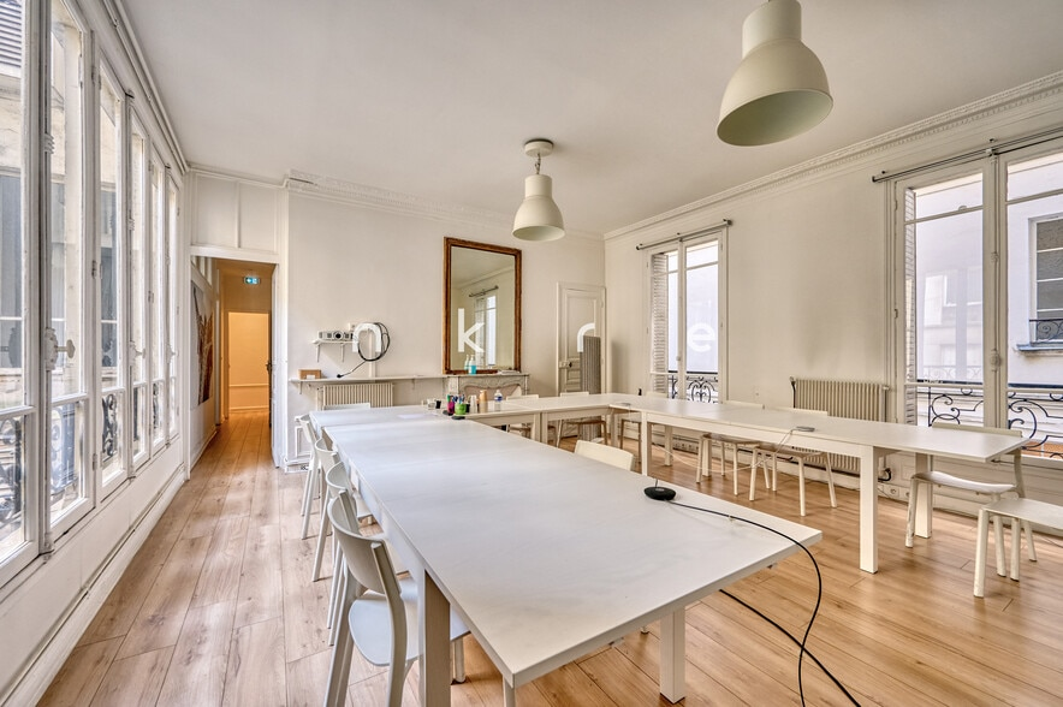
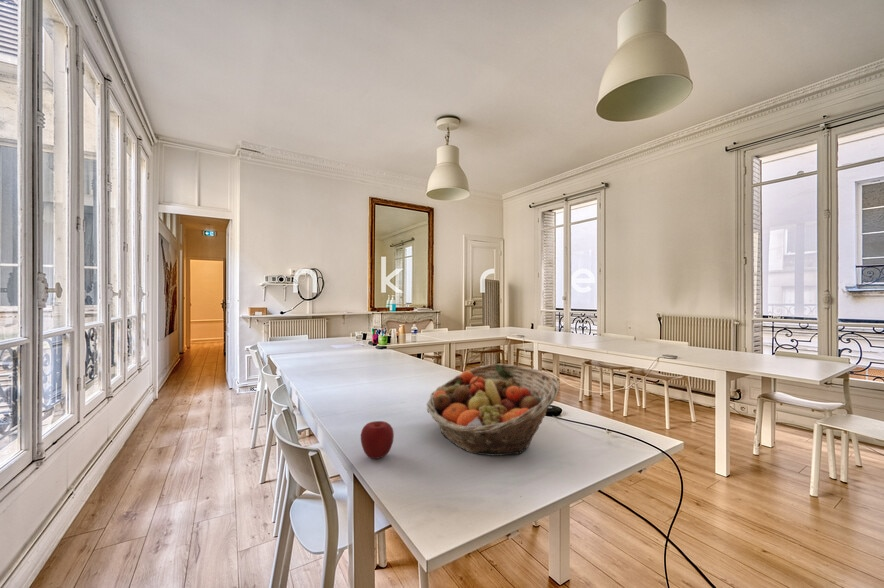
+ apple (377, 439)
+ fruit basket (489, 403)
